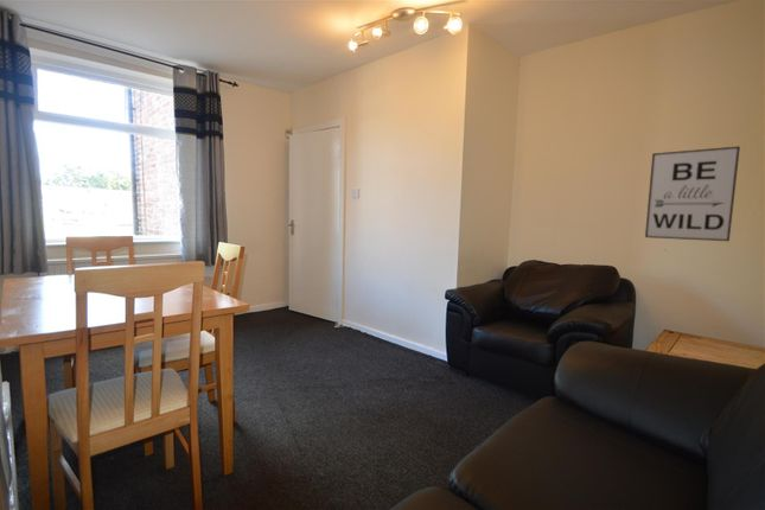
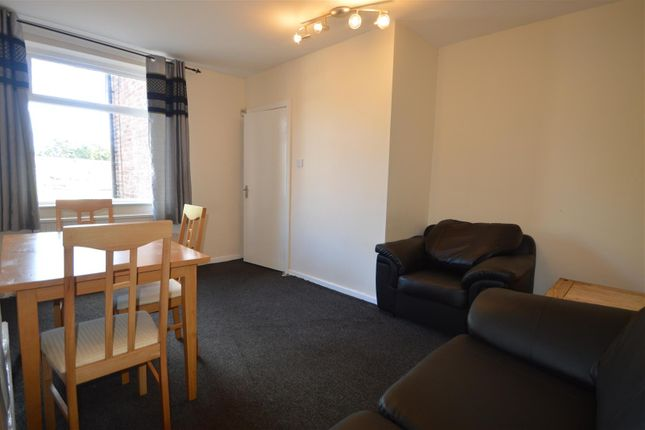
- wall art (689, 195)
